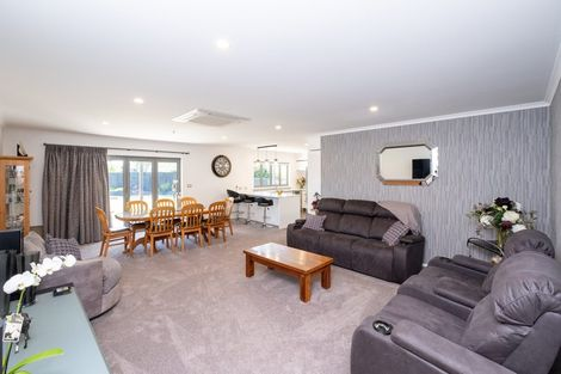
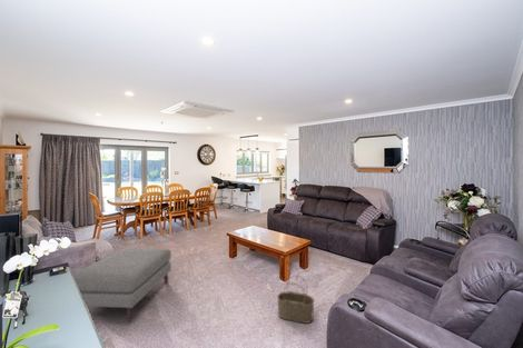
+ wicker basket (295, 297)
+ ottoman (127, 278)
